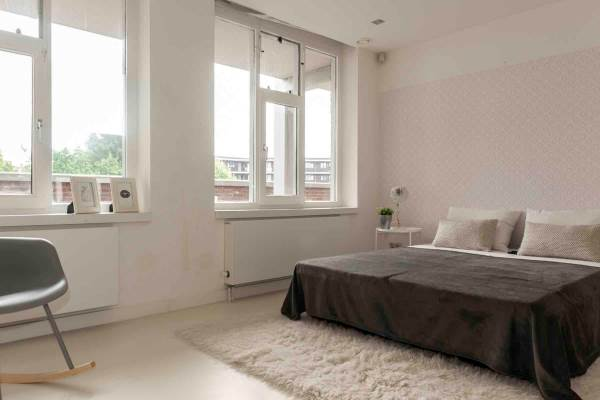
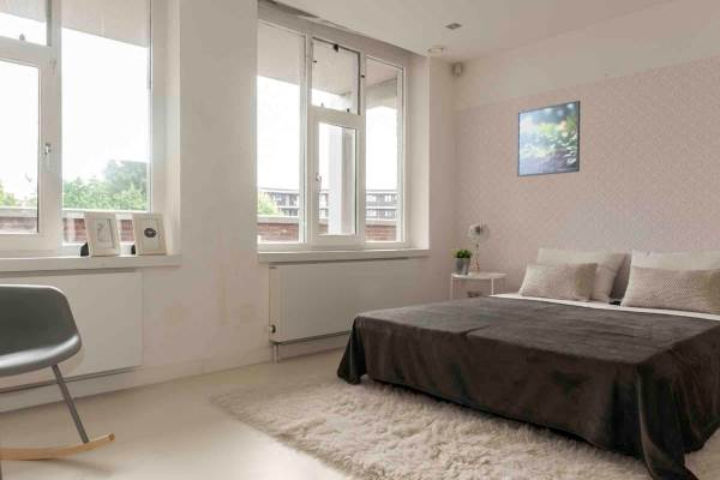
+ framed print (546, 140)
